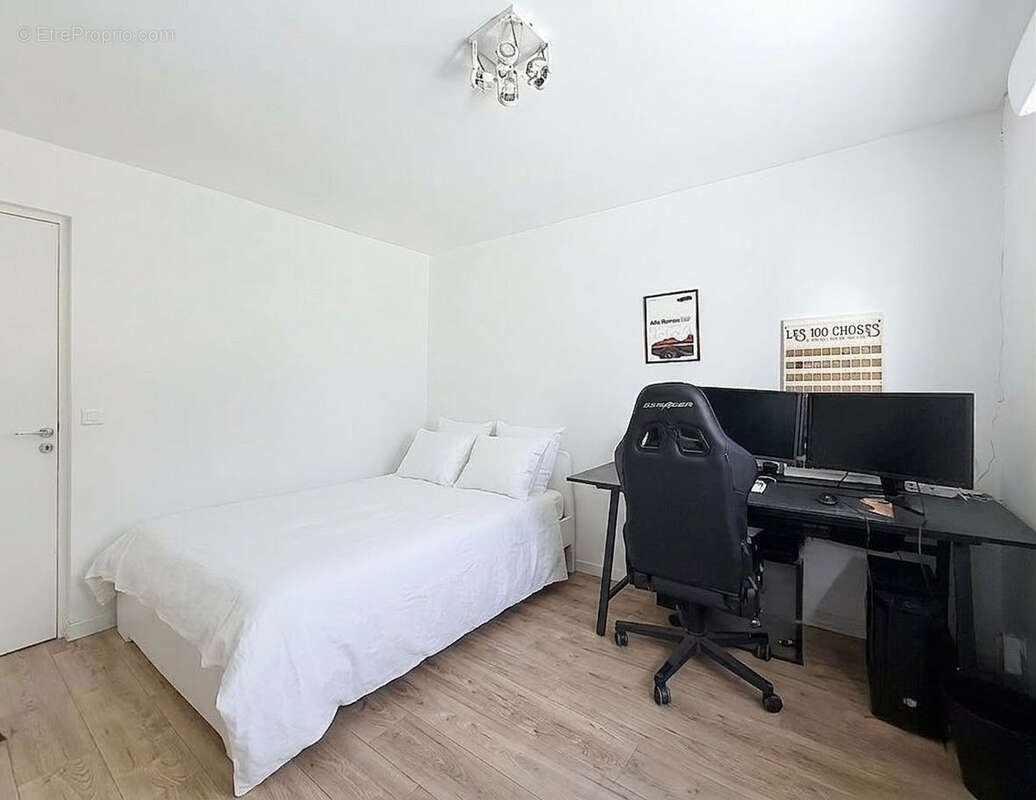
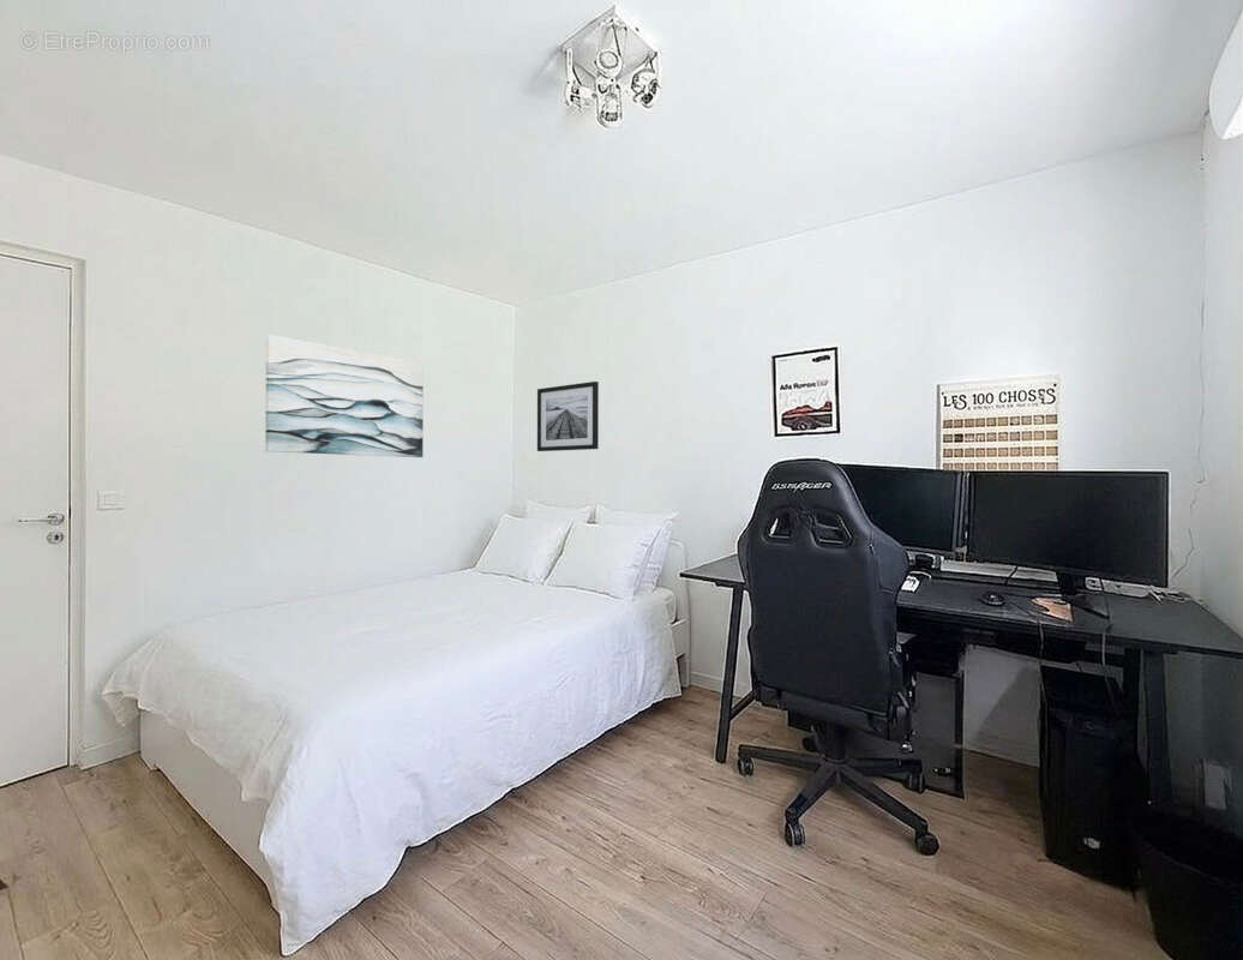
+ wall art (352, 402)
+ wall art (566, 418)
